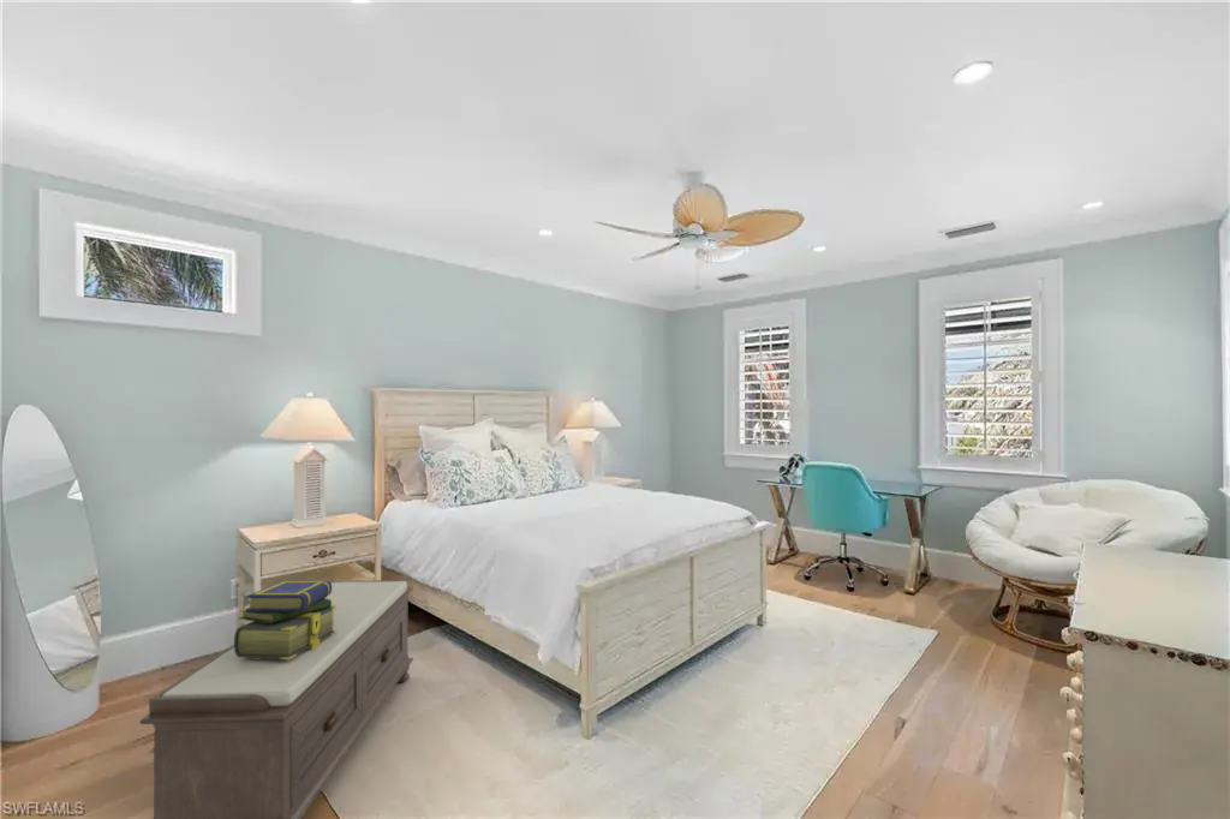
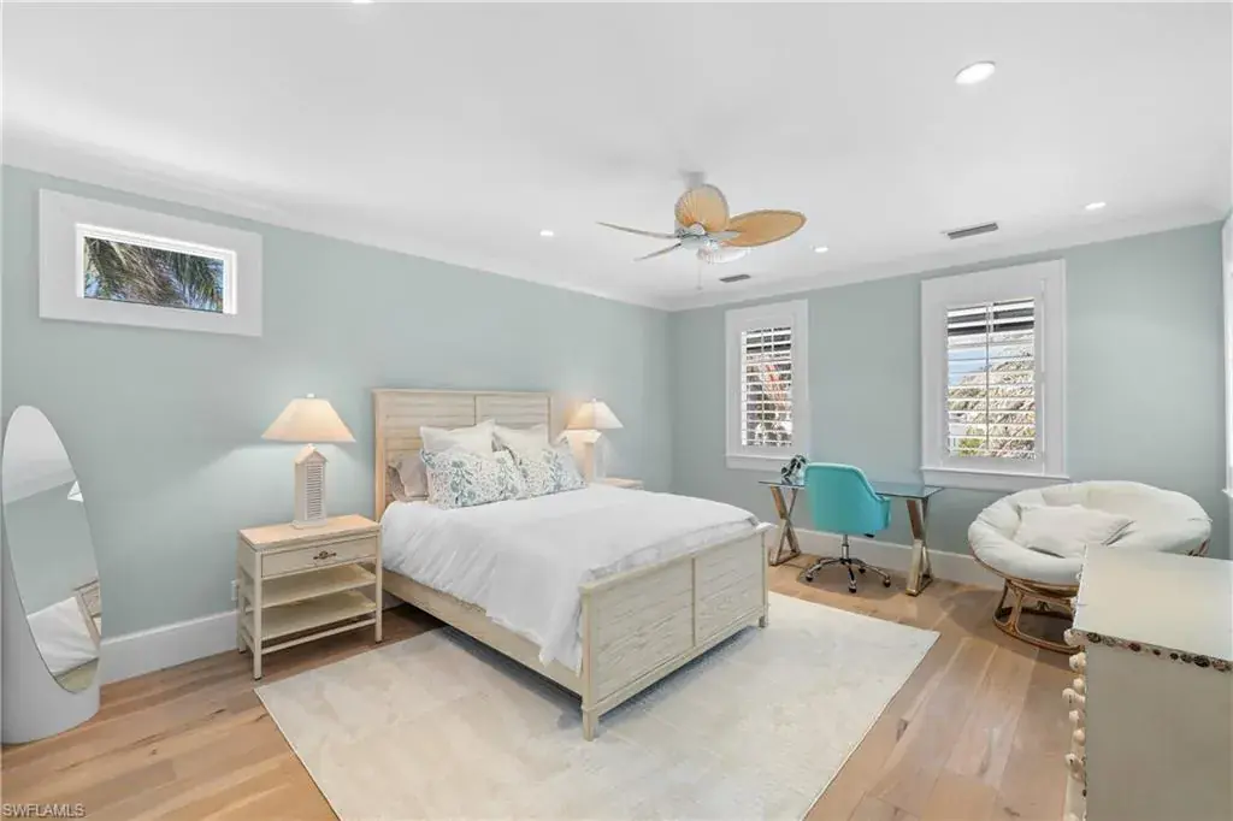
- stack of books (288, 614)
- bench (314, 686)
